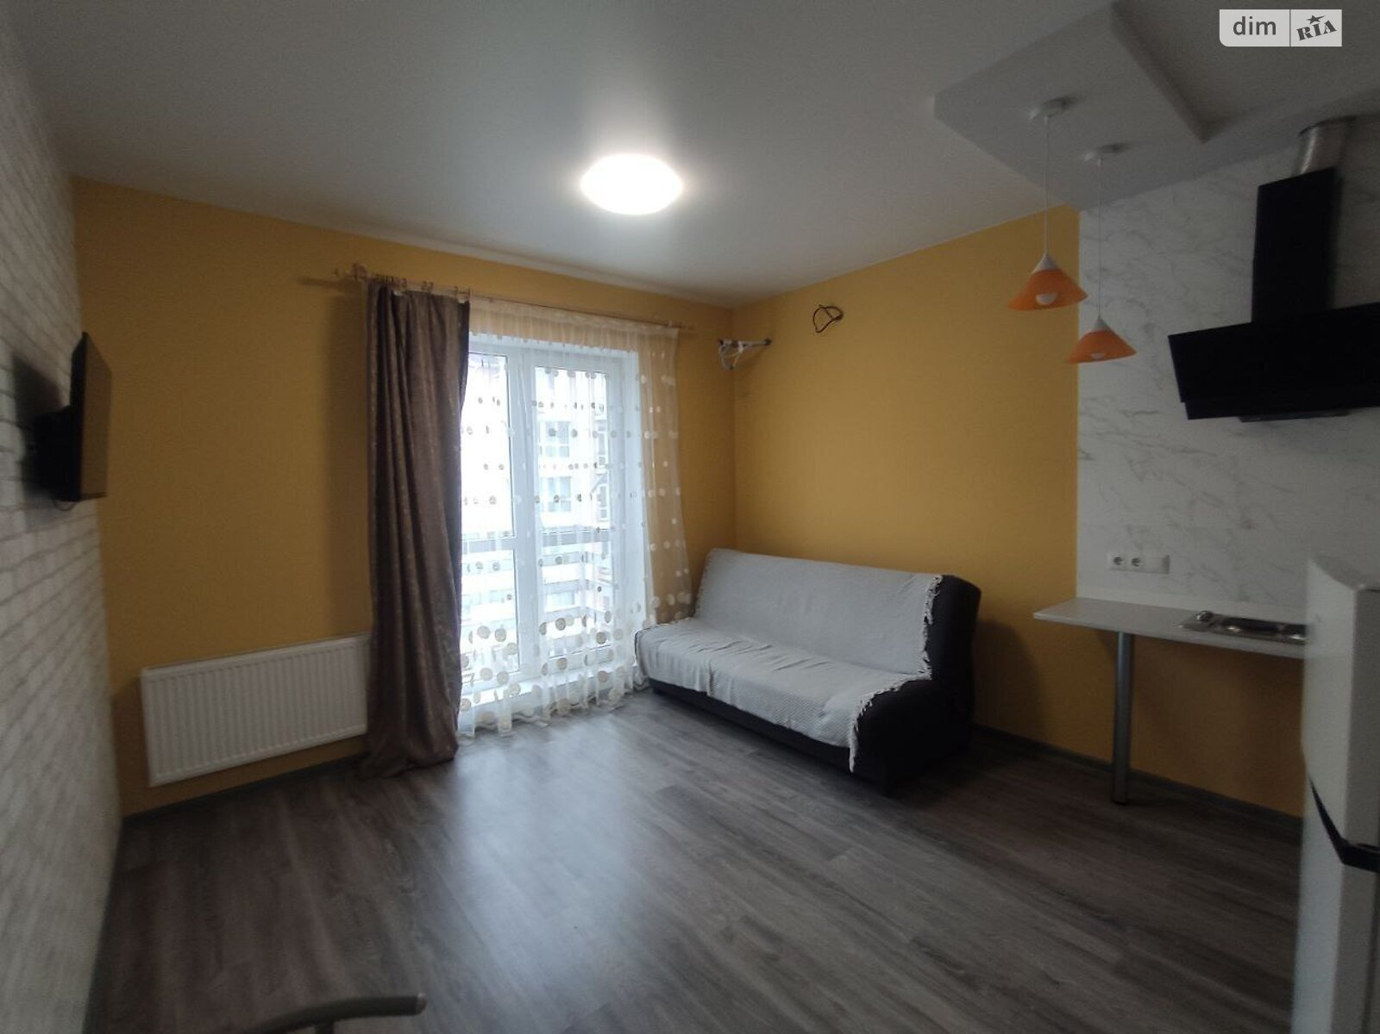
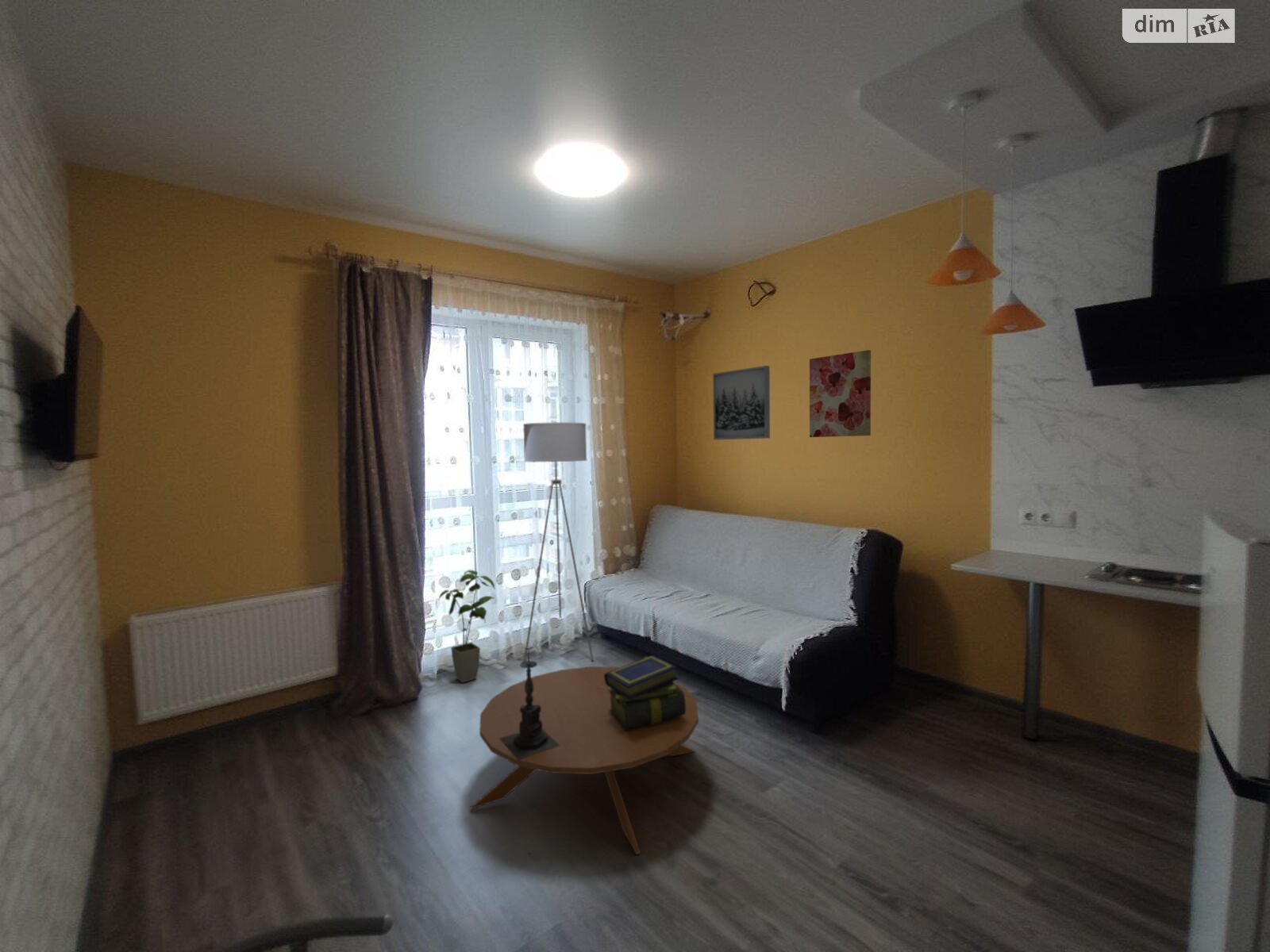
+ stack of books (644, 690)
+ lamp (557, 541)
+ candle holder (528, 696)
+ wall art (740, 405)
+ coffee table (591, 743)
+ house plant (471, 624)
+ wall art (838, 395)
